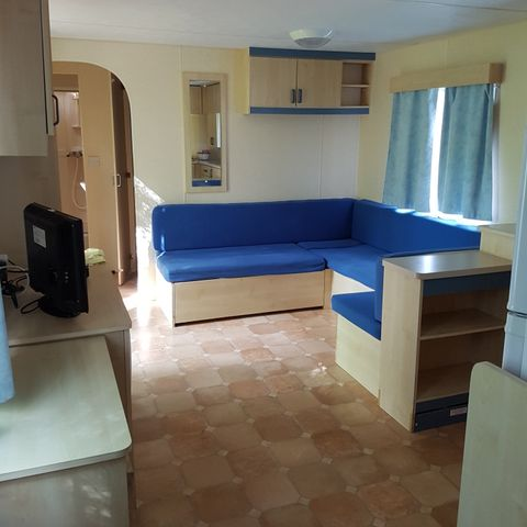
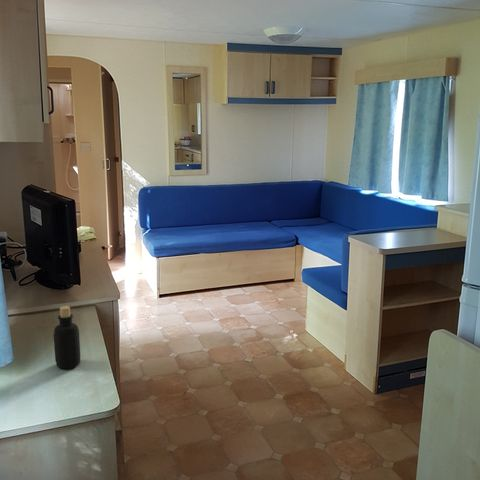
+ bottle (66, 336)
